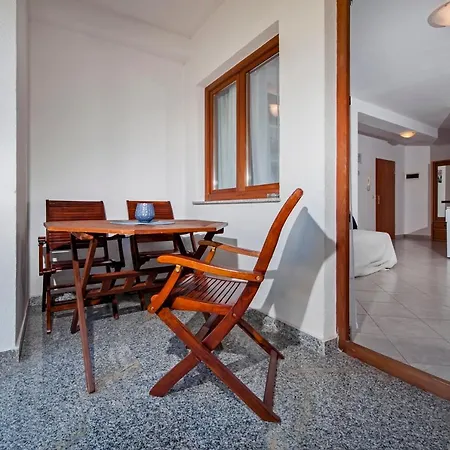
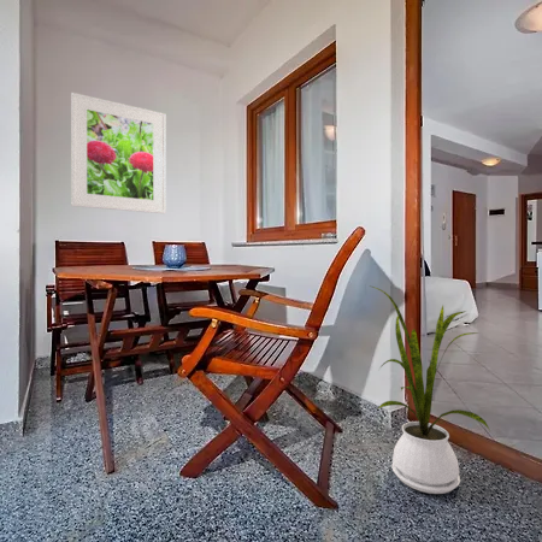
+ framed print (122, 157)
+ house plant (418, 379)
